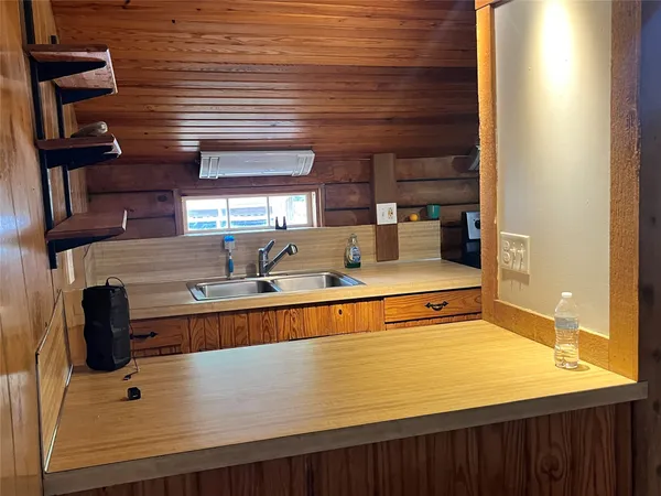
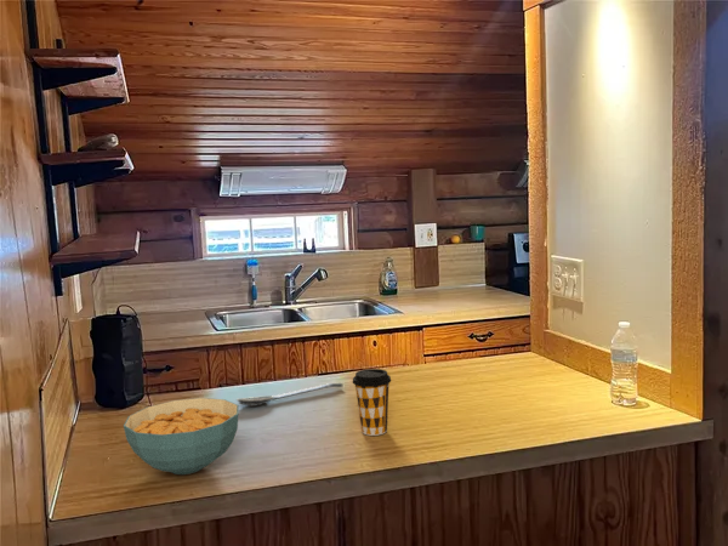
+ coffee cup (372, 402)
+ cereal bowl (184, 440)
+ spoon (292, 393)
